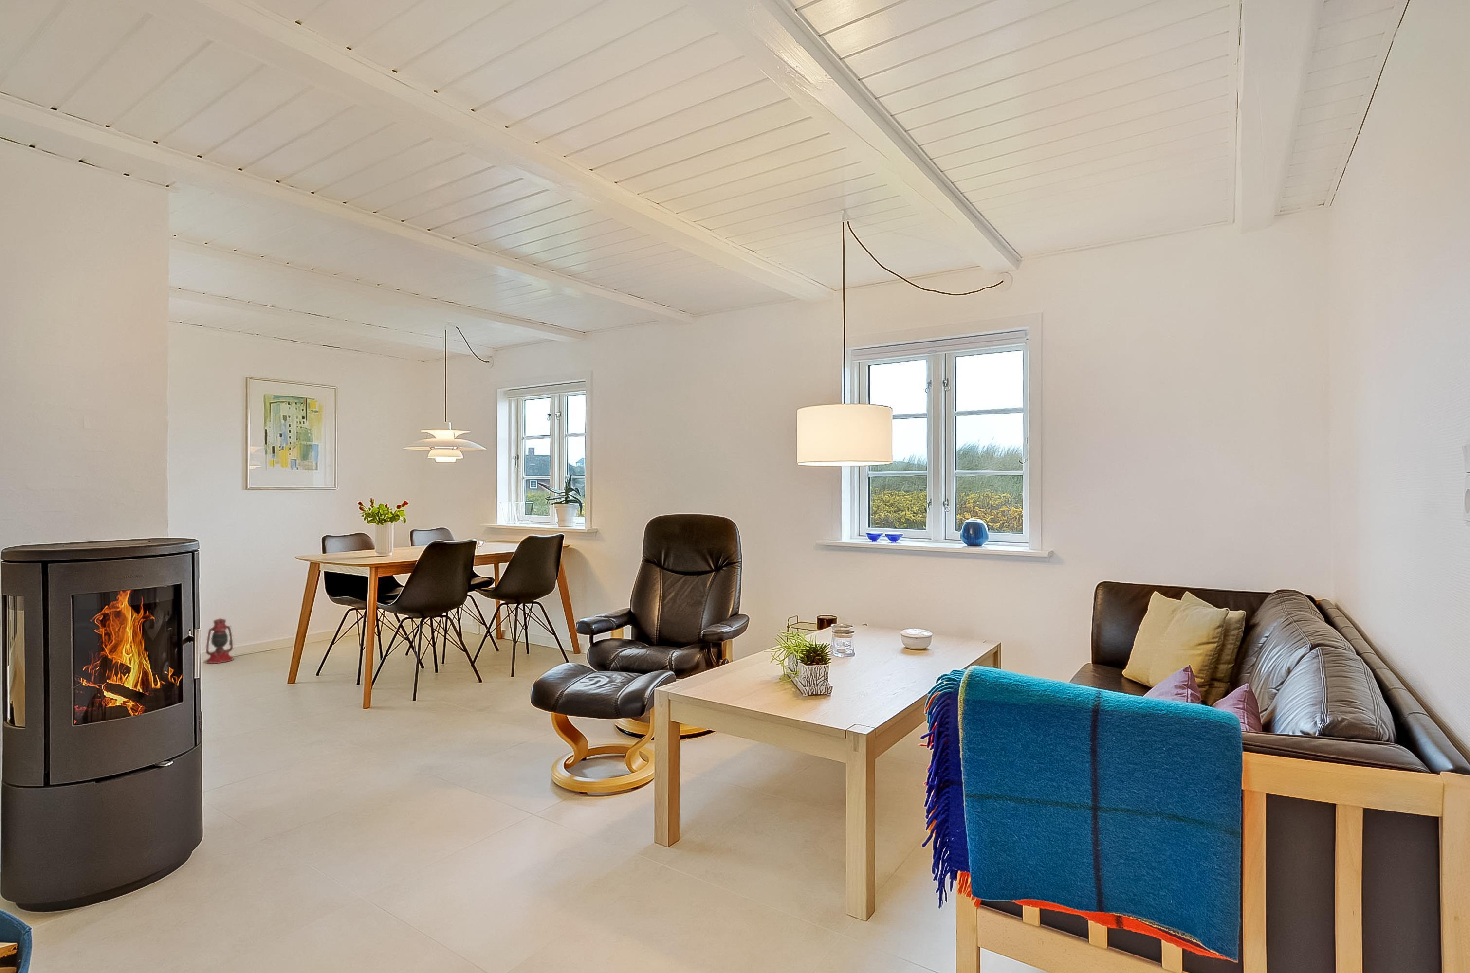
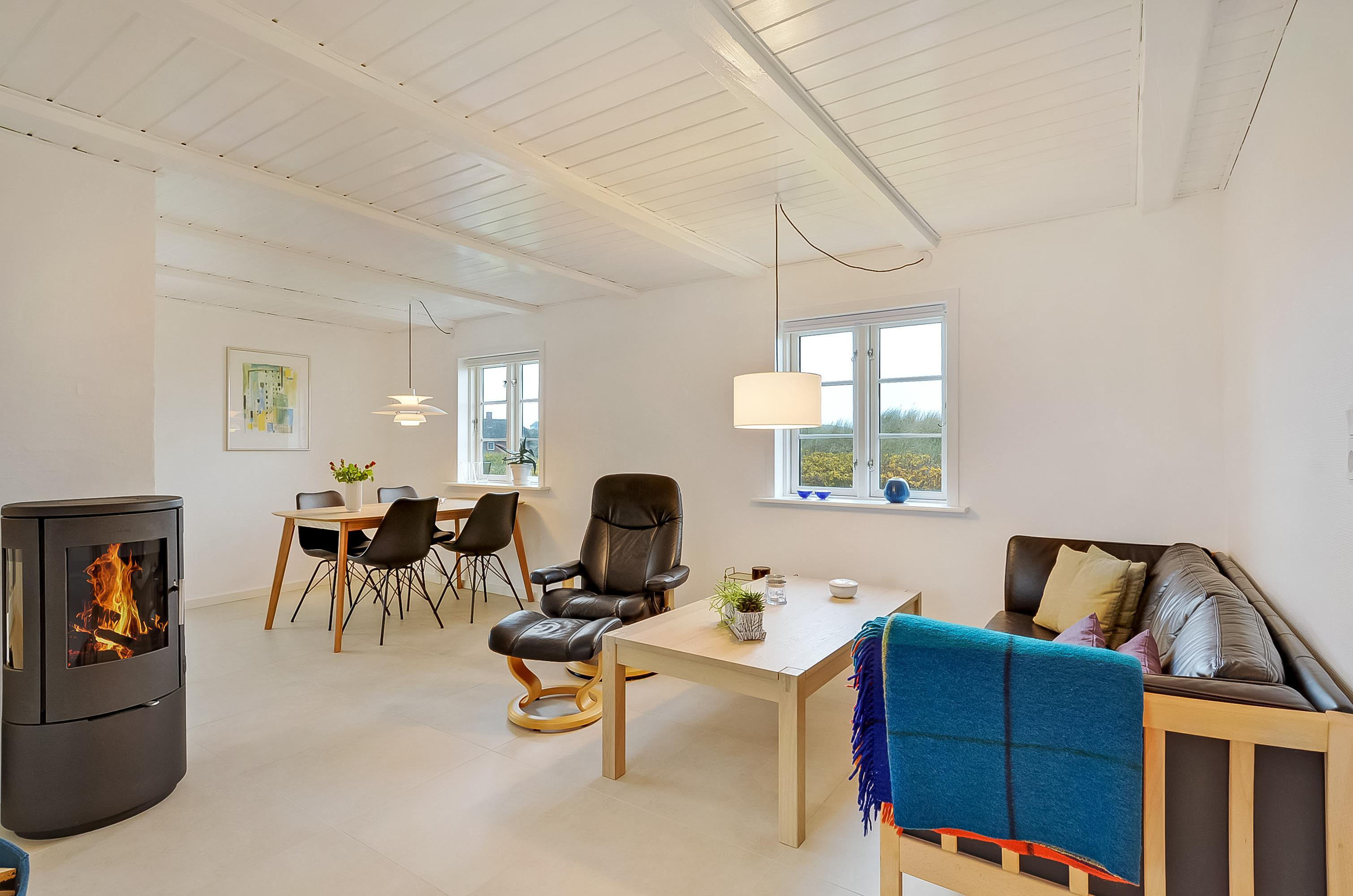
- lantern (221, 640)
